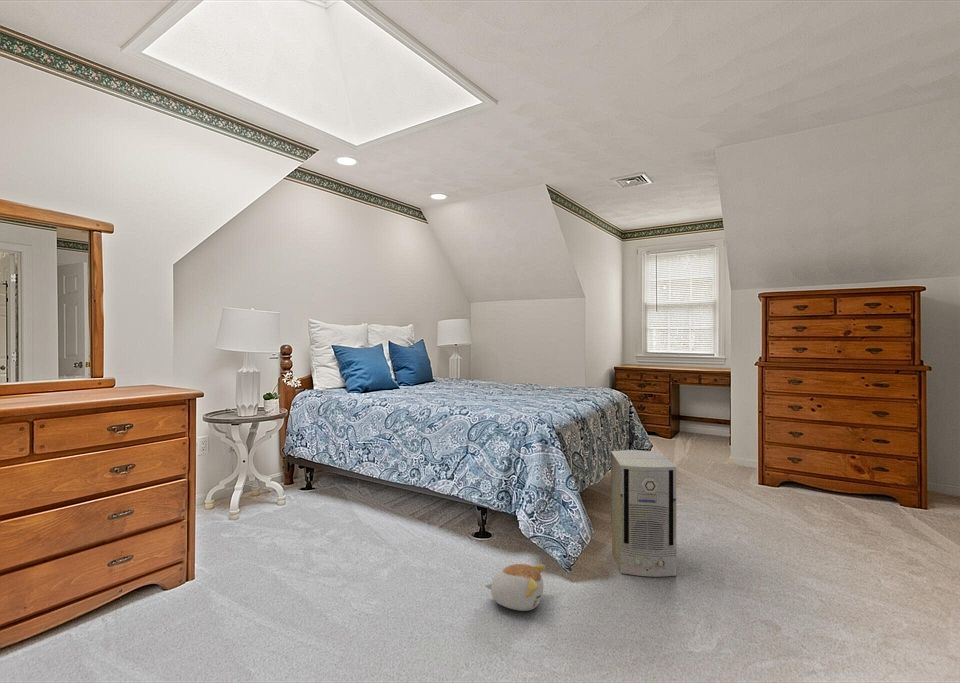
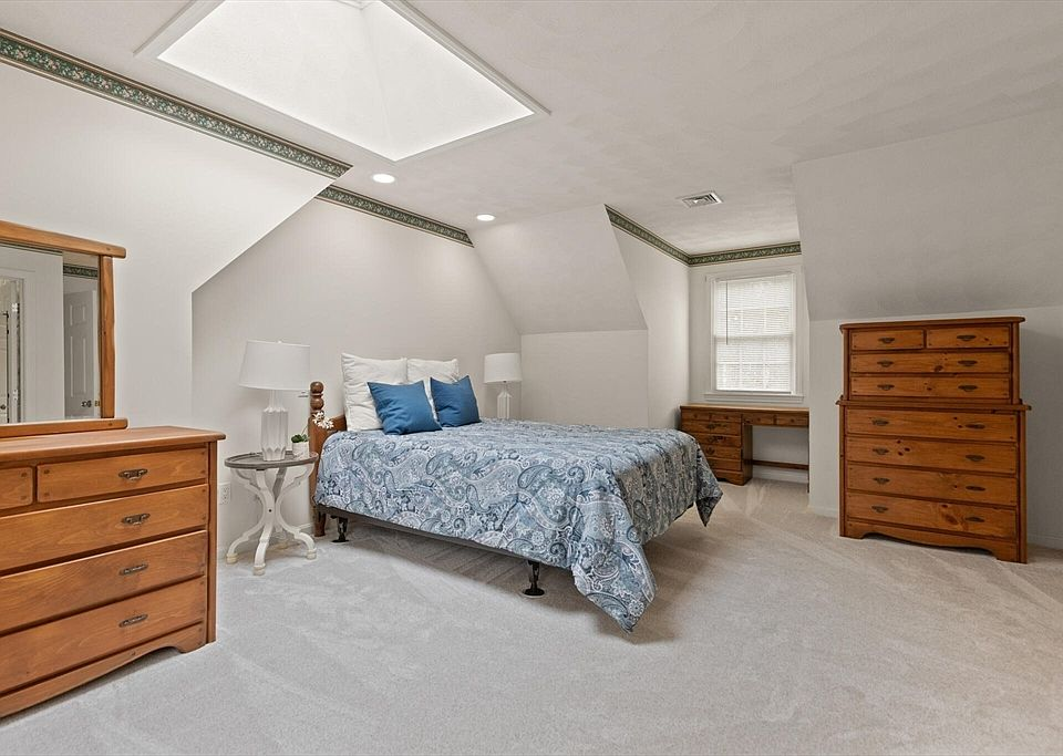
- air purifier (641, 509)
- plush toy (513, 584)
